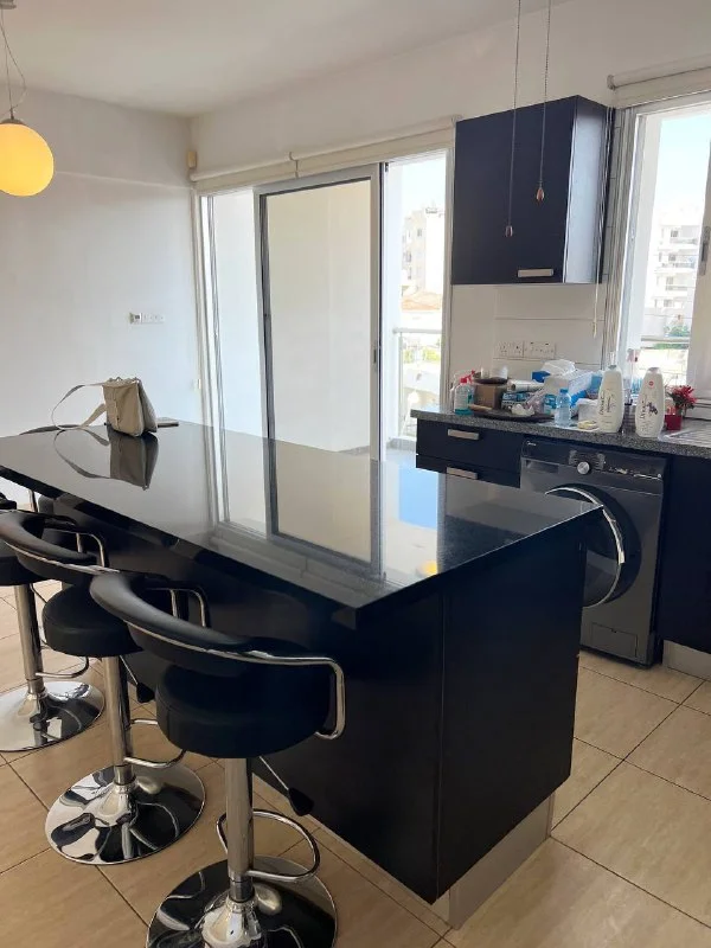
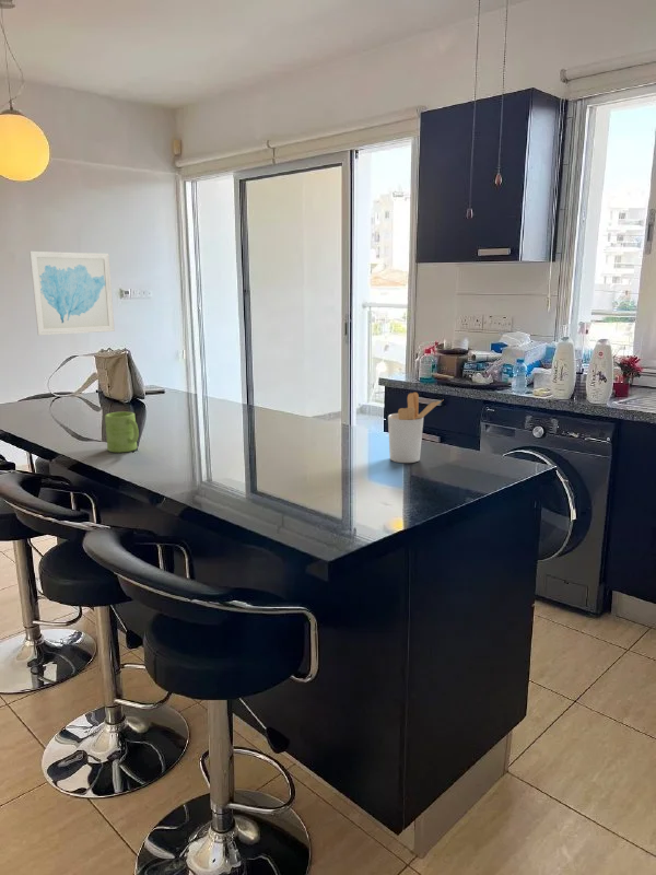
+ wall art (73, 293)
+ utensil holder (414, 428)
+ mug (125, 432)
